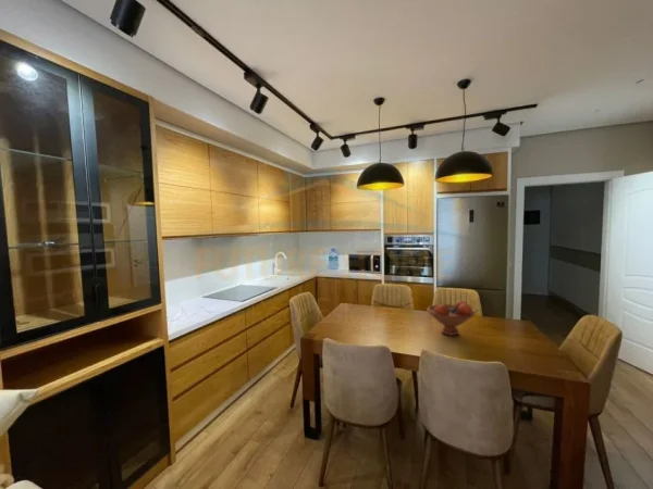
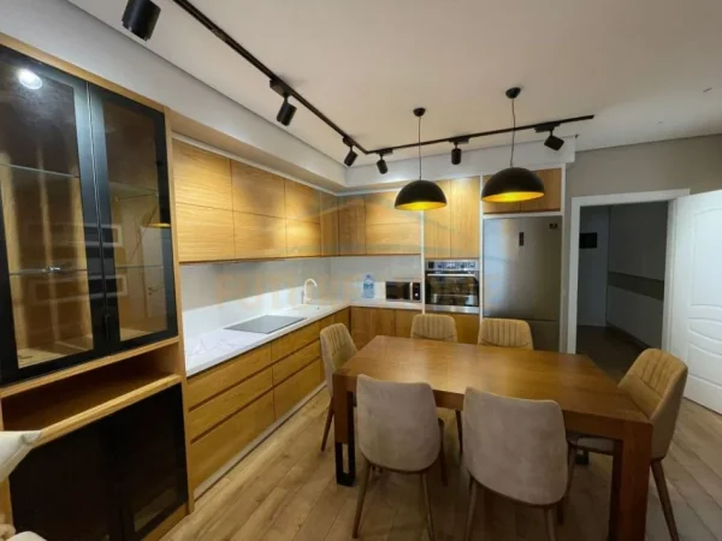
- fruit bowl (449, 316)
